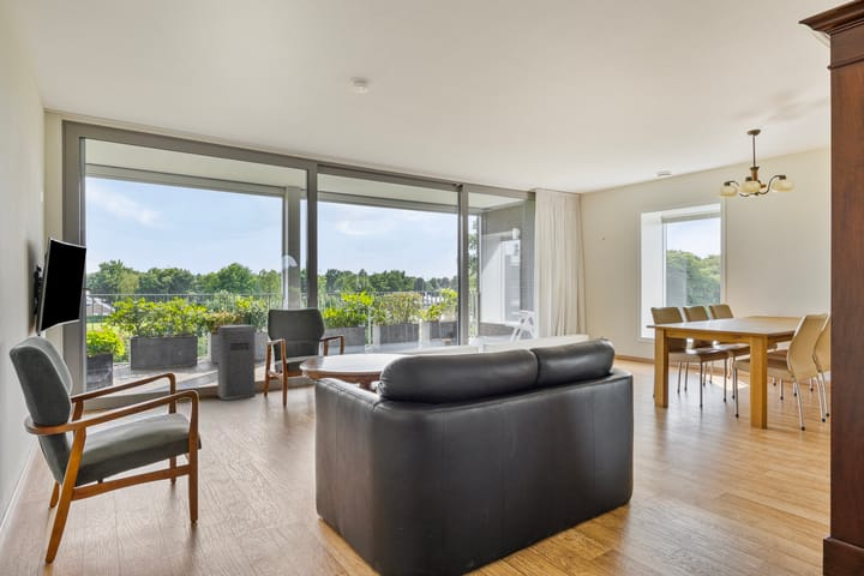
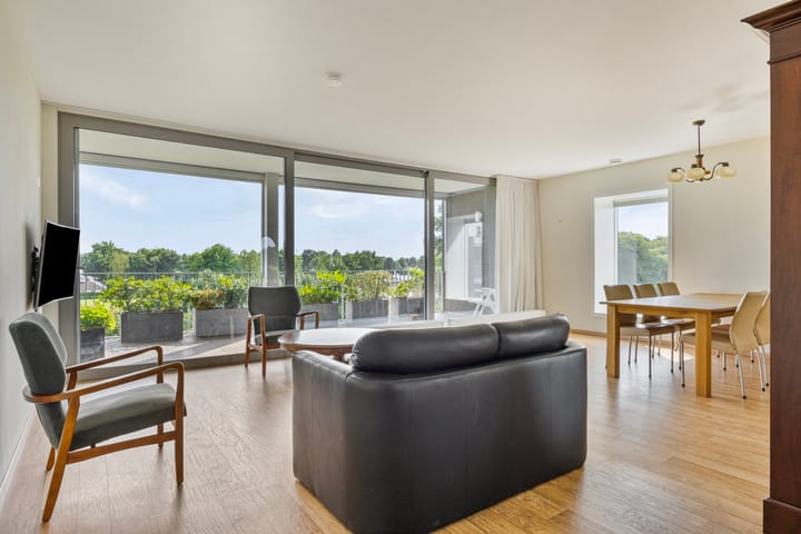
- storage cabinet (236, 361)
